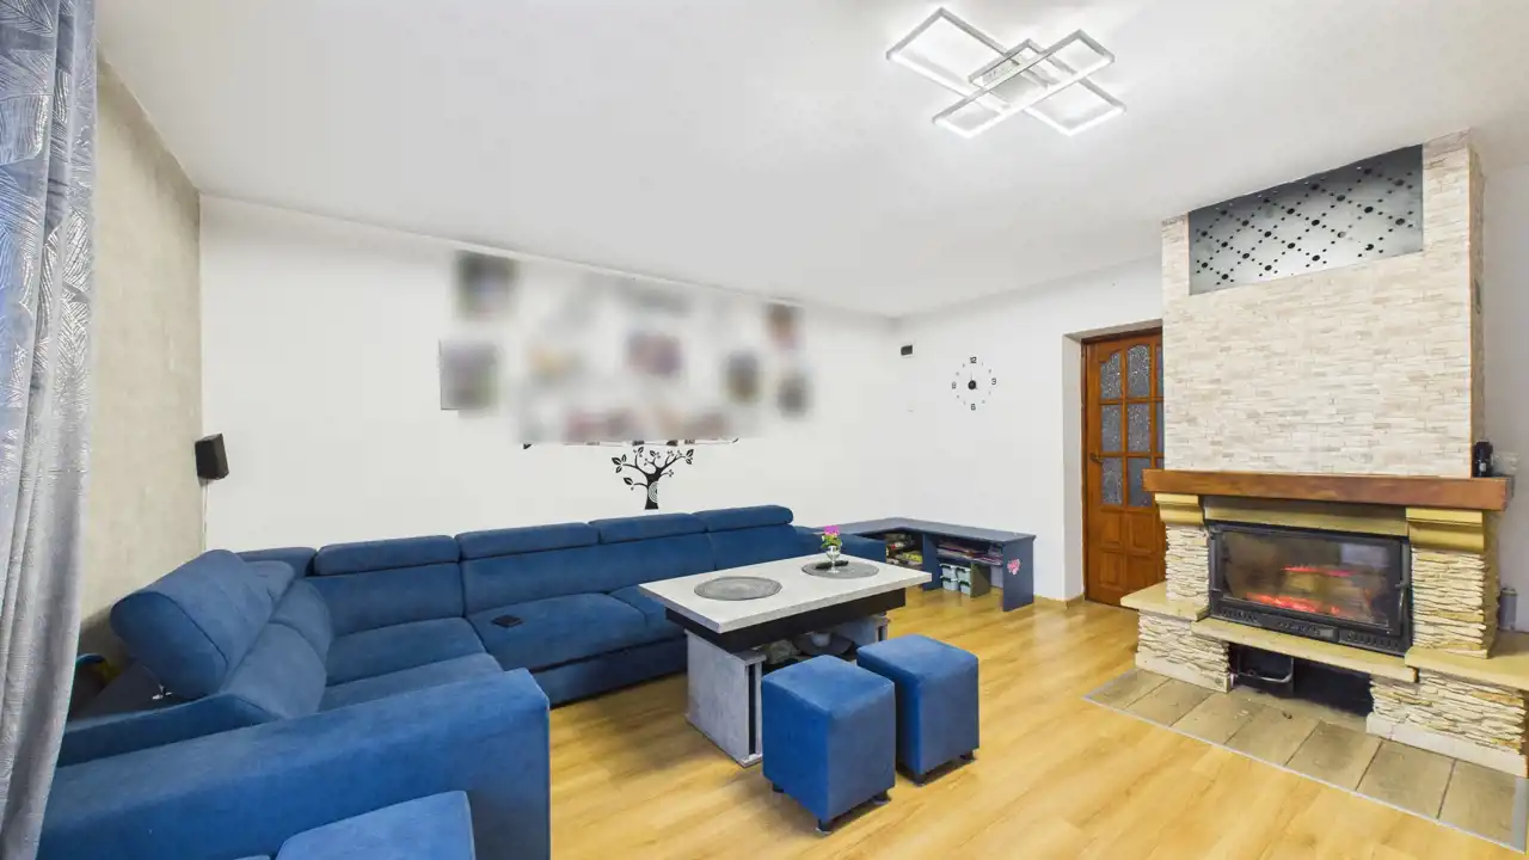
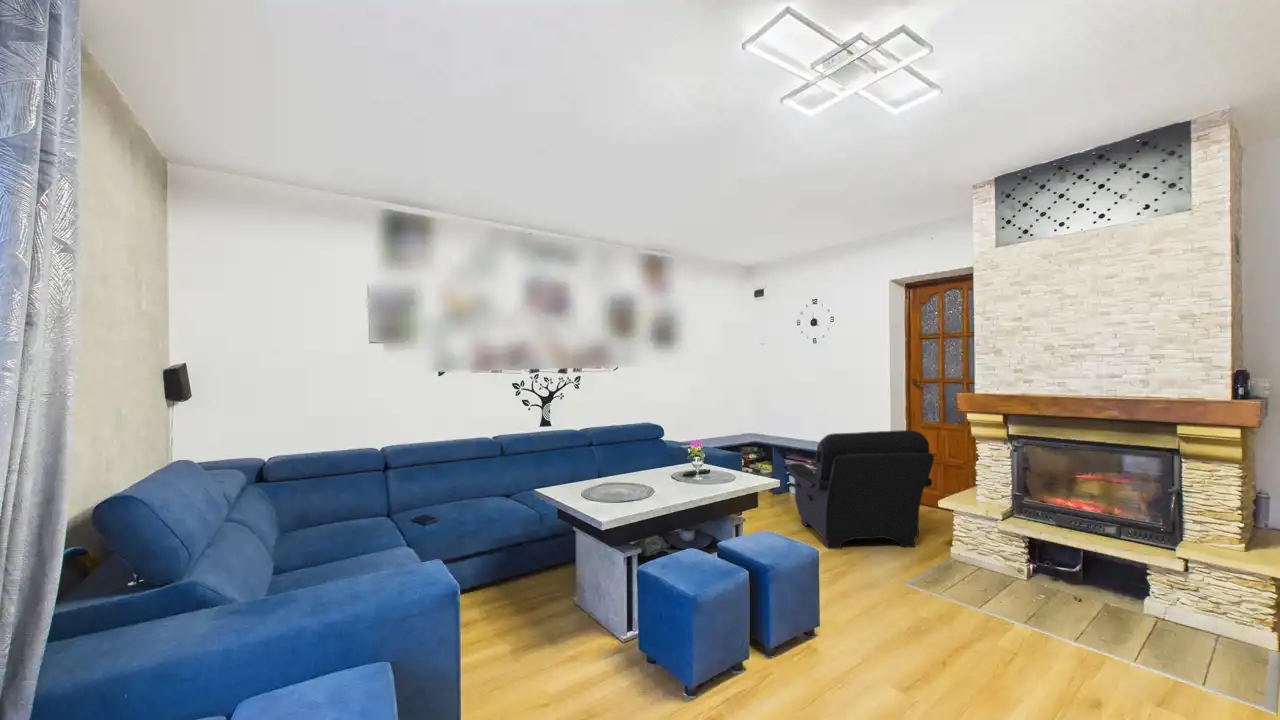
+ armchair (857, 480)
